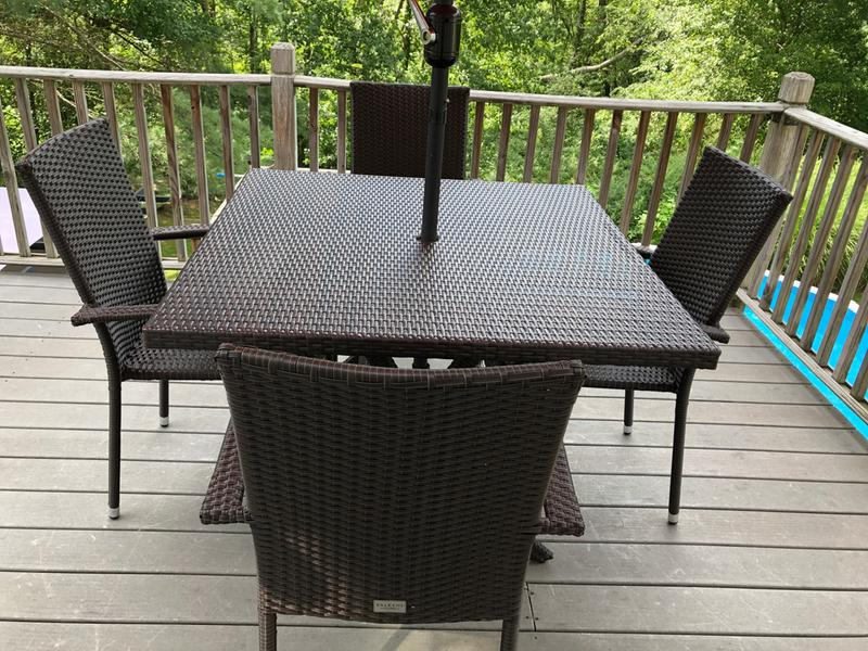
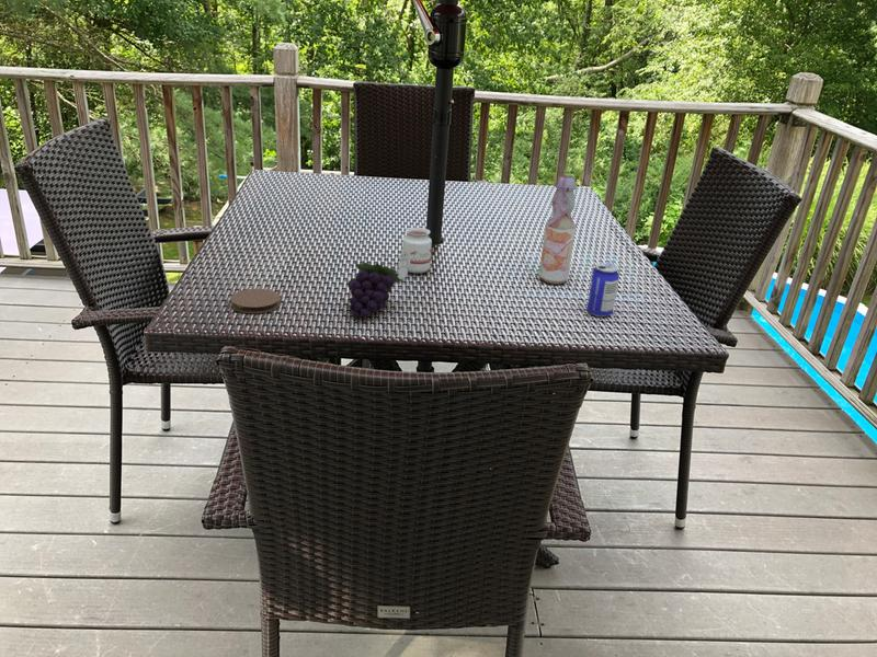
+ candle (414, 254)
+ beer can (603, 287)
+ fruit (374, 286)
+ coaster (255, 300)
+ bottle (559, 230)
